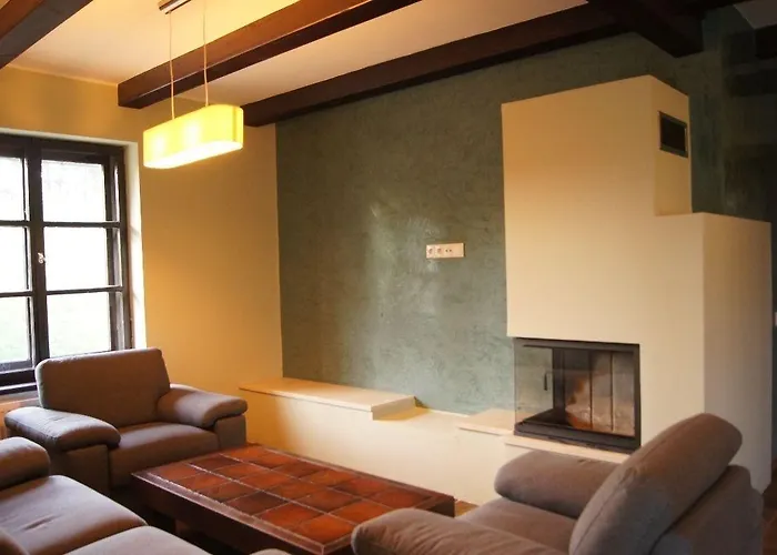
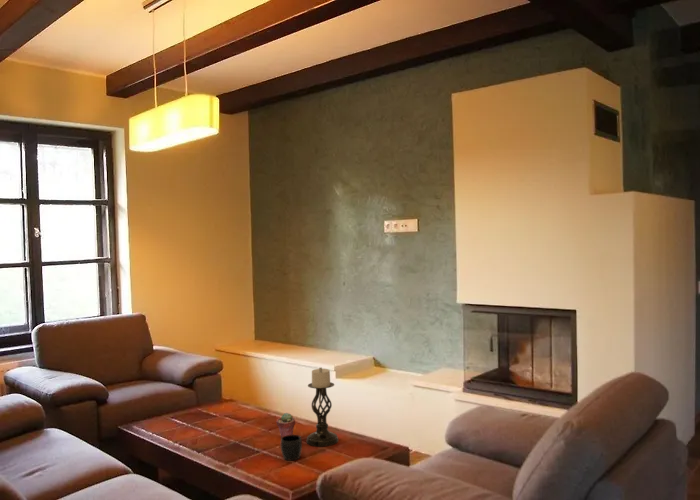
+ candle holder (321, 403)
+ mug (293, 446)
+ potted succulent (286, 424)
